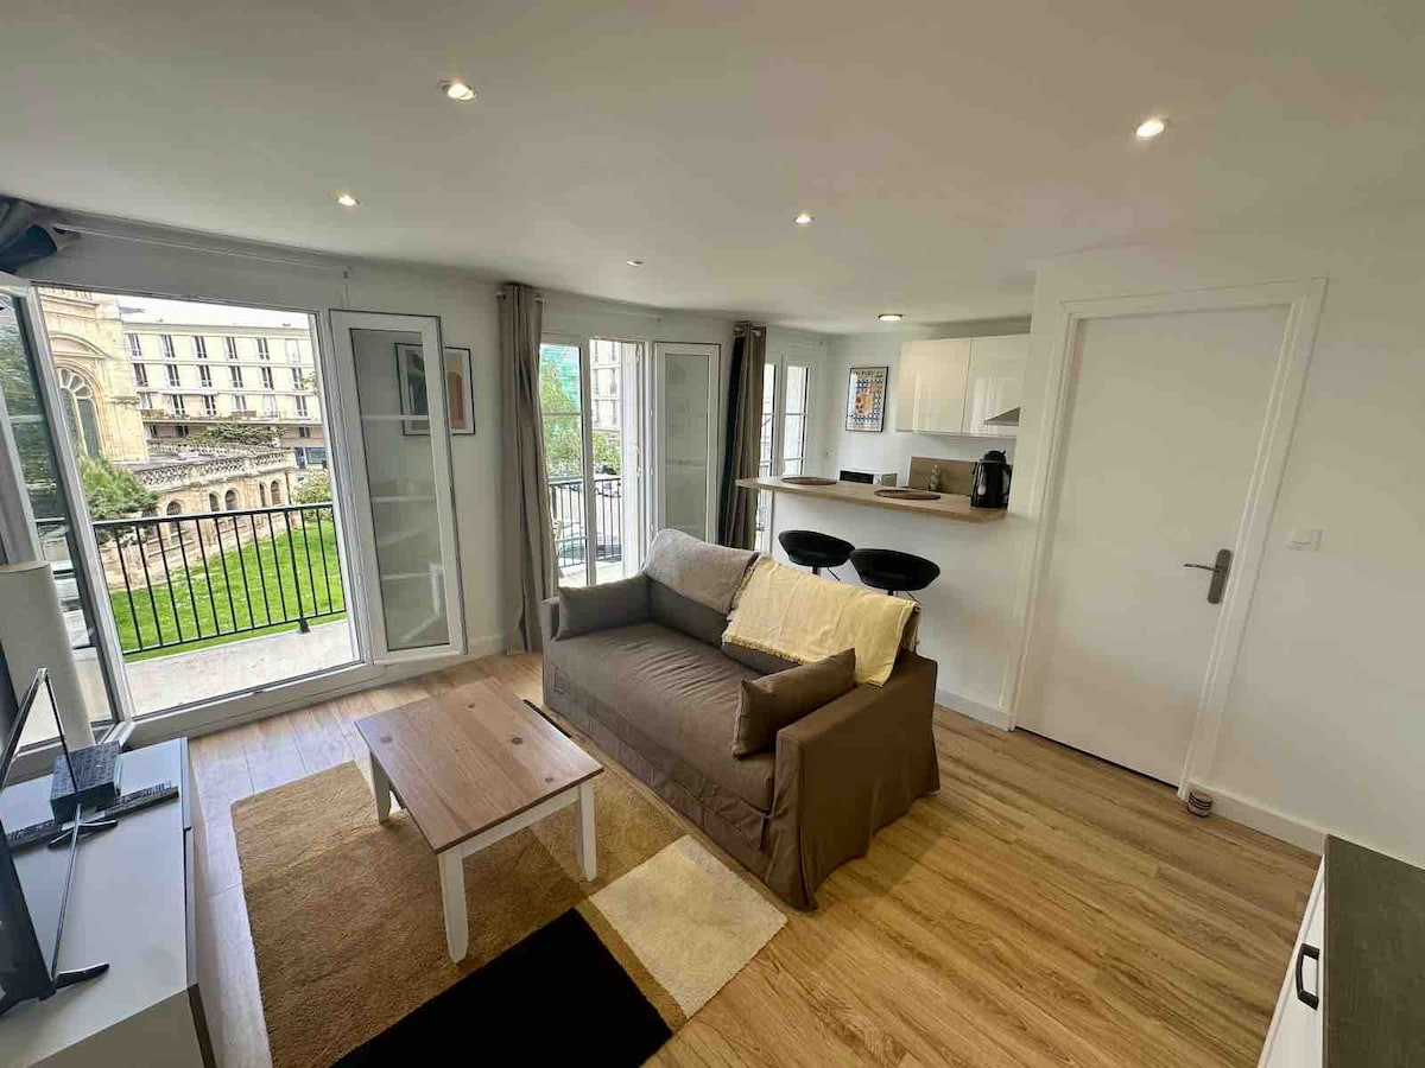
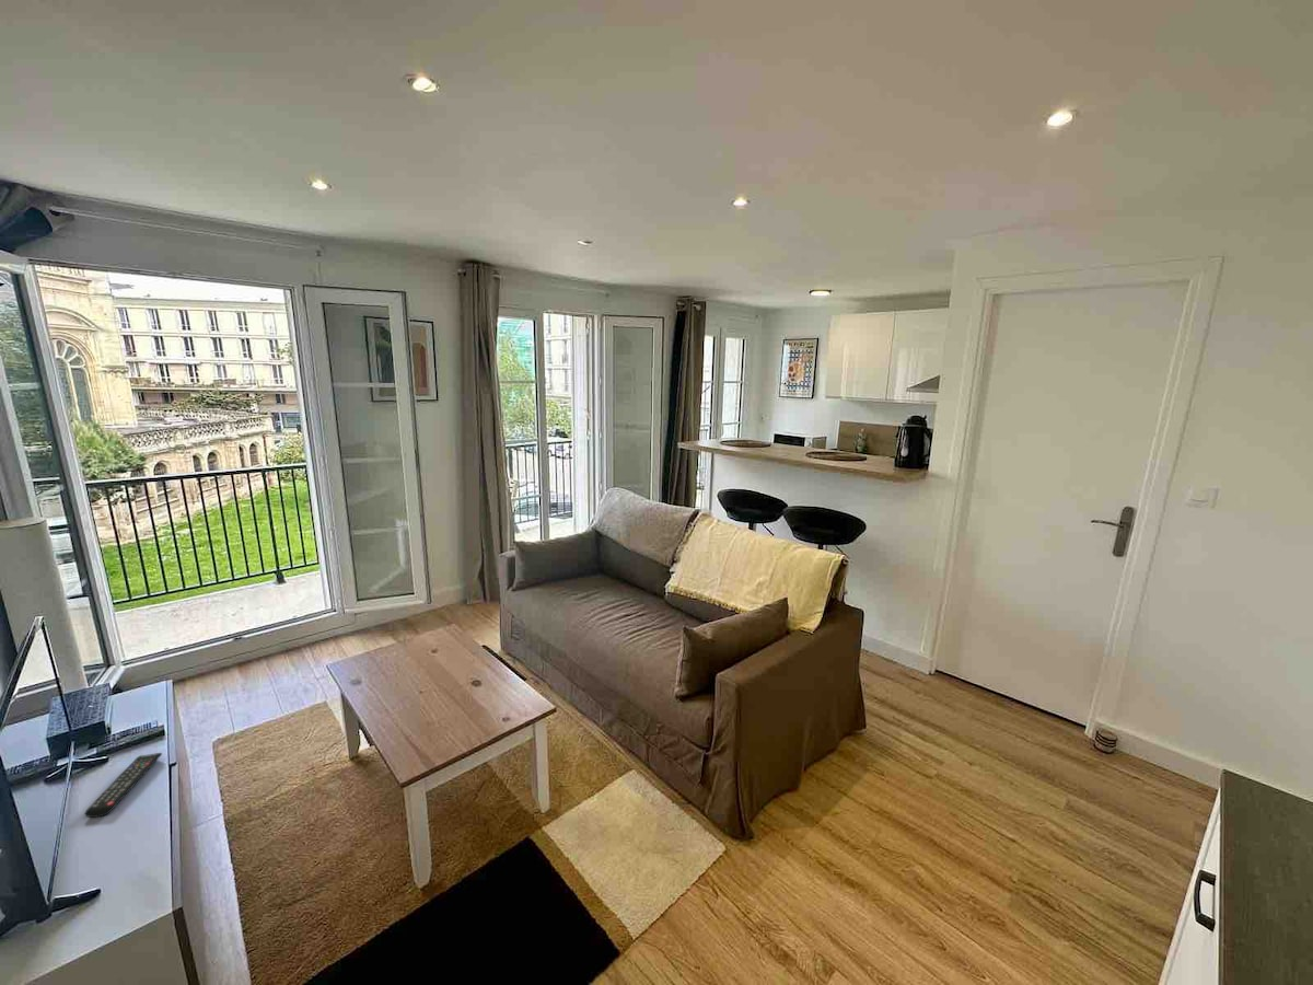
+ remote control (126, 781)
